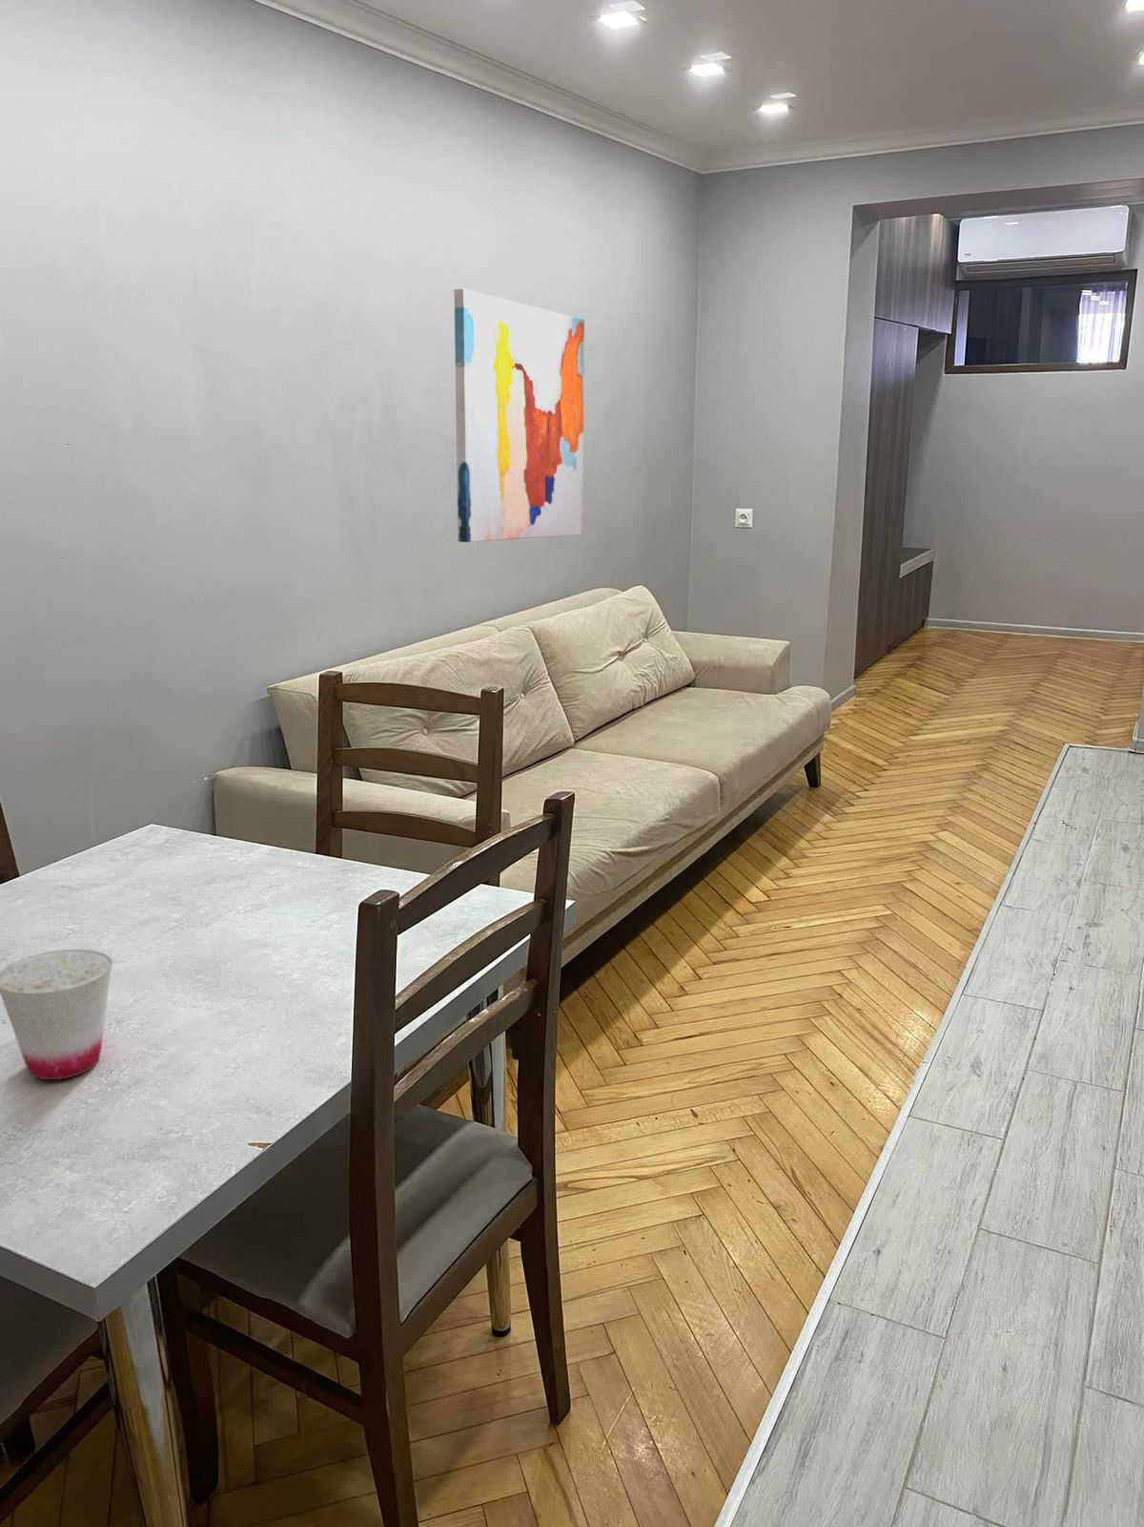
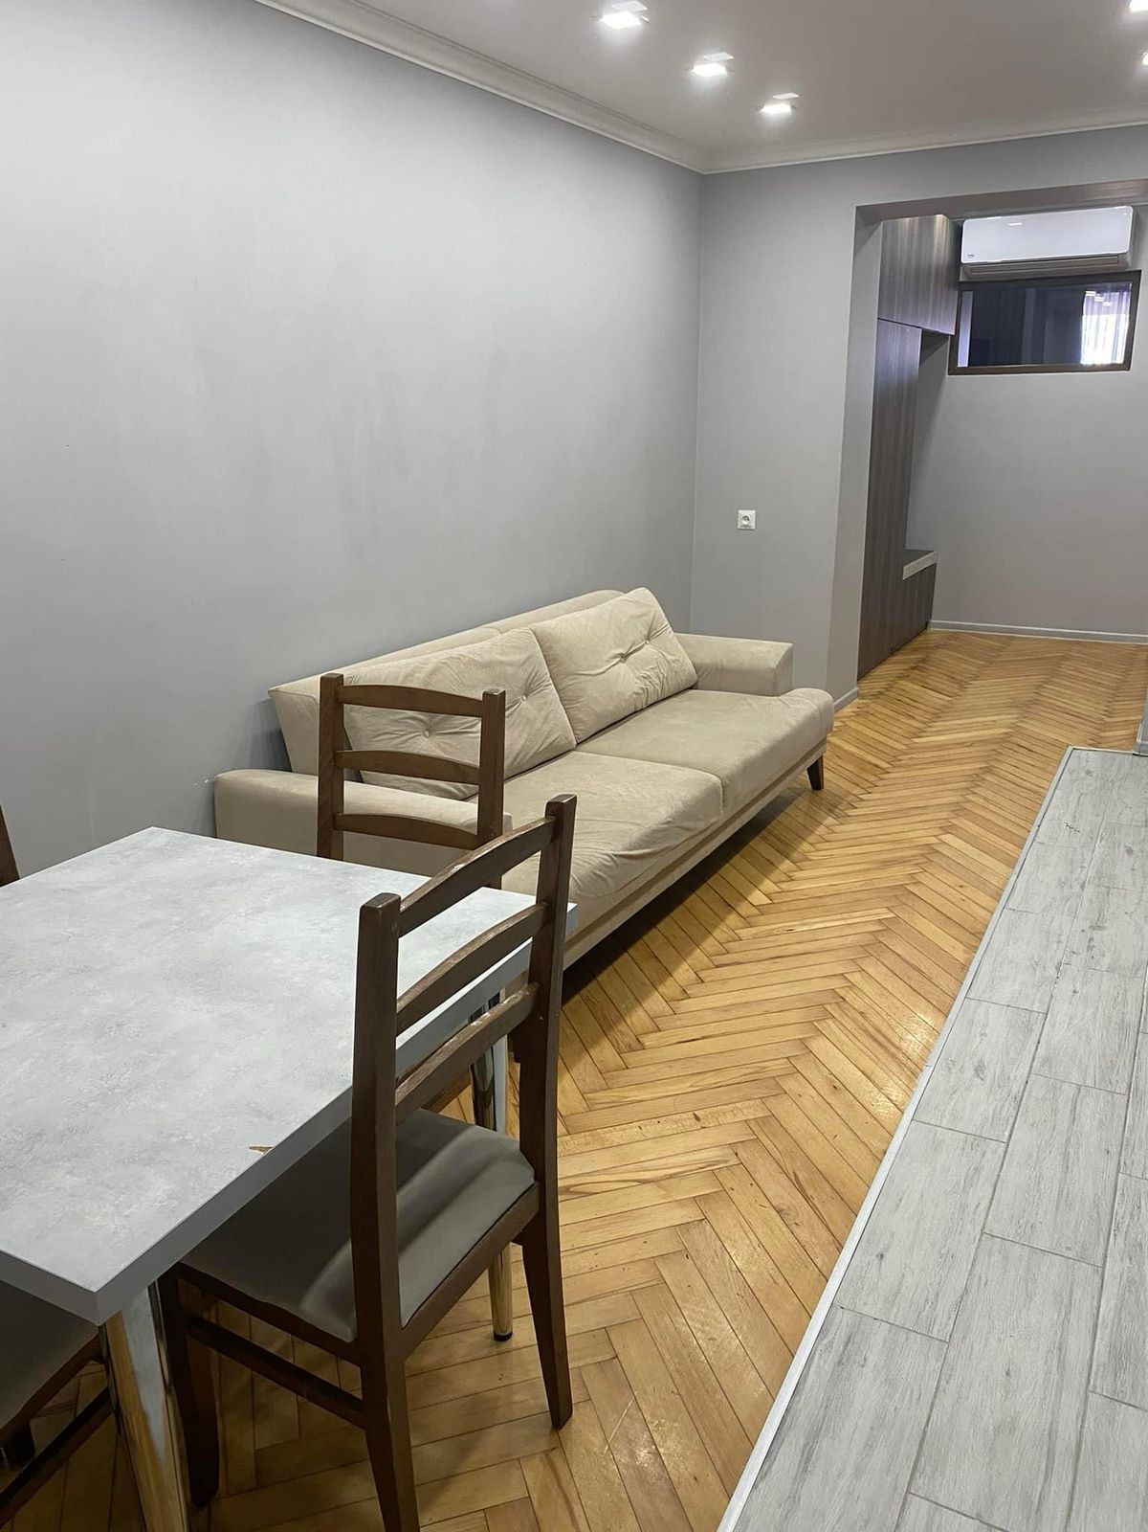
- wall art (524, 423)
- cup (59, 1017)
